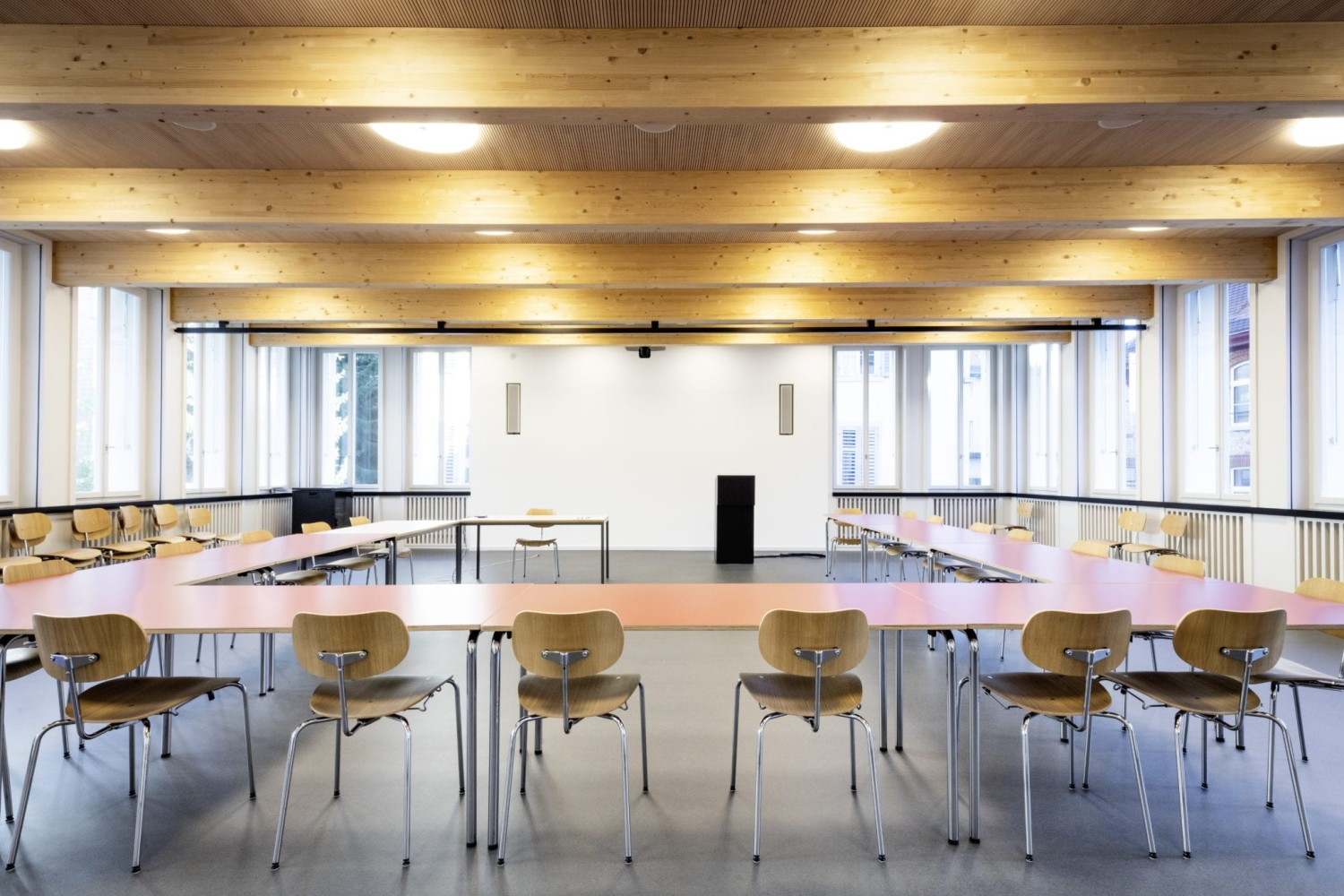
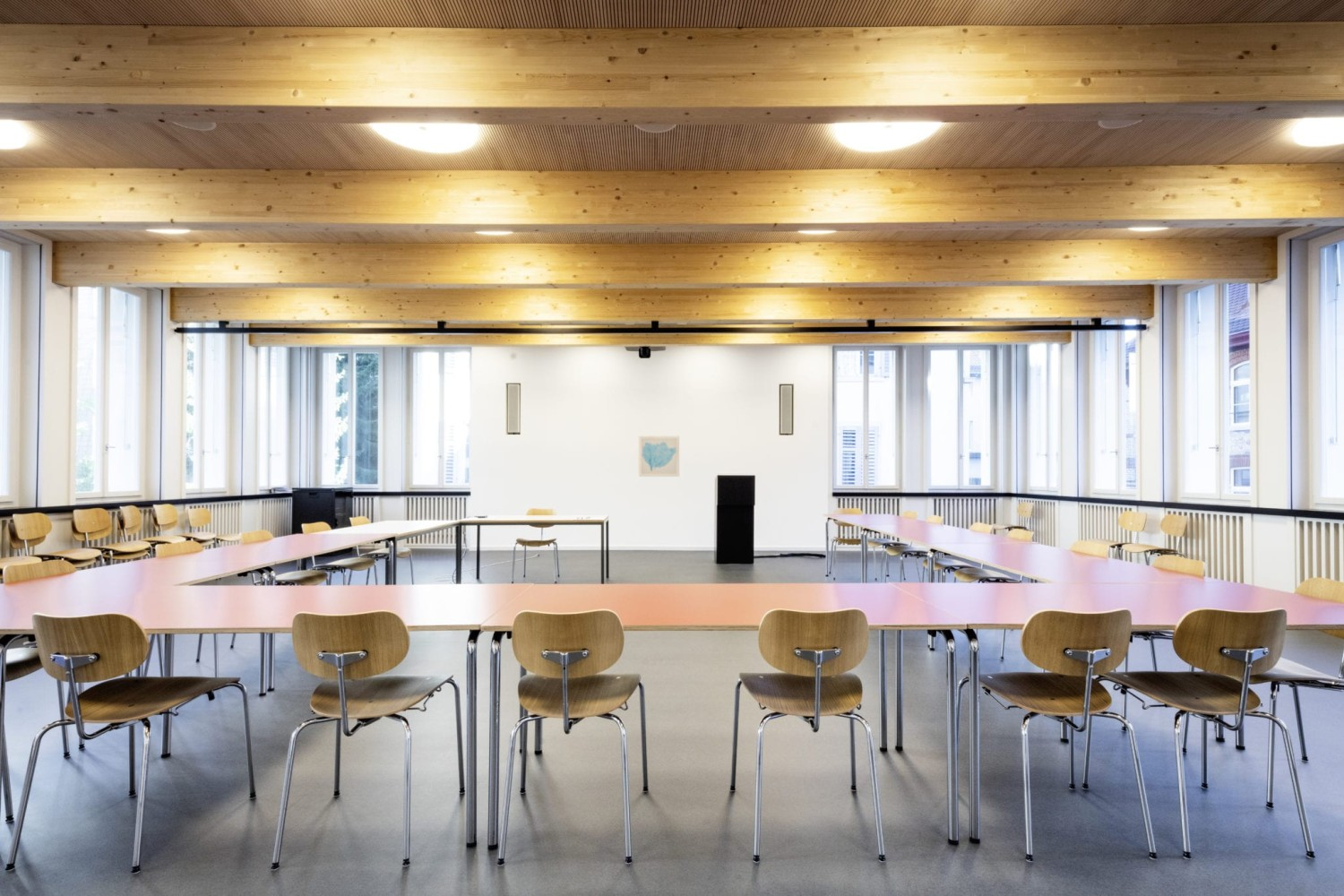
+ wall art (659, 456)
